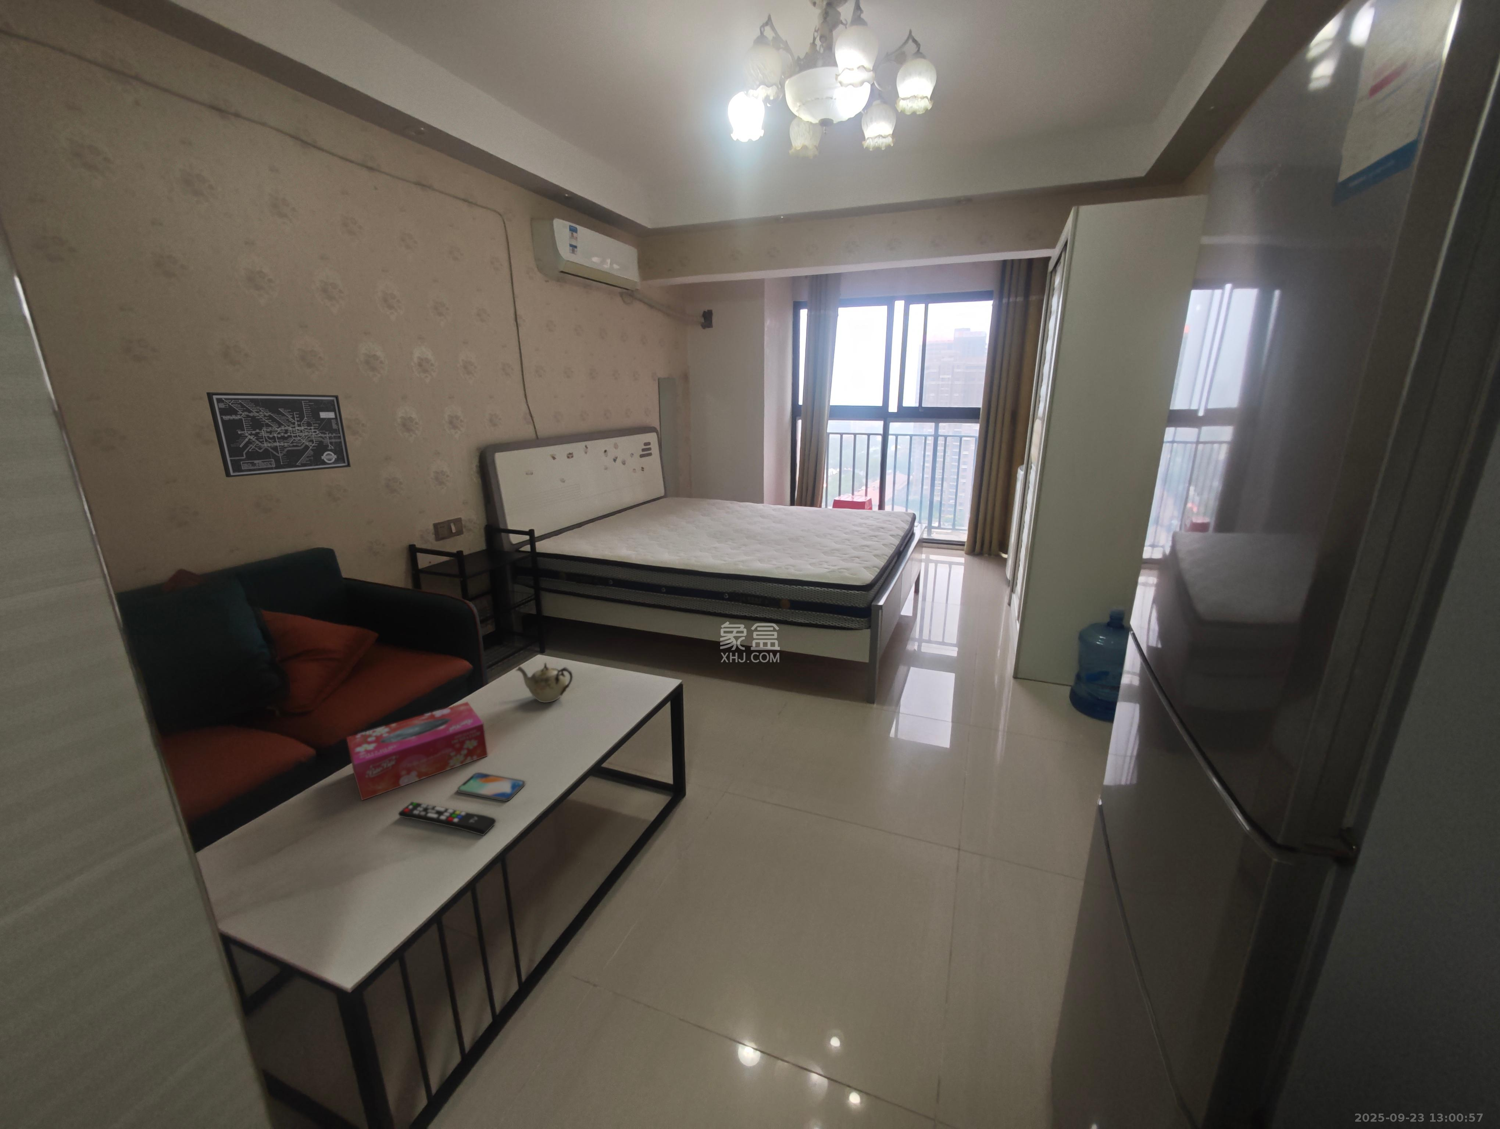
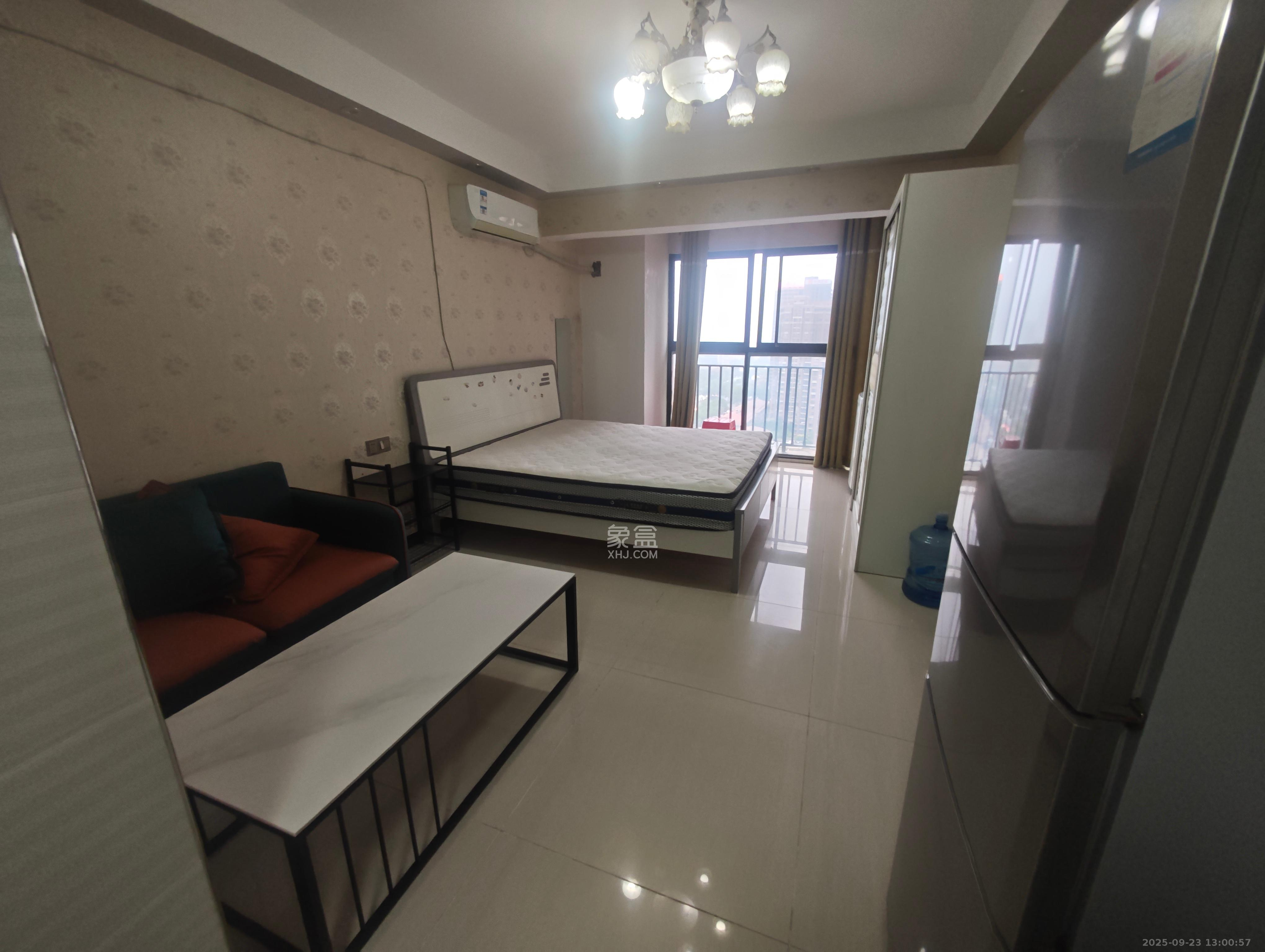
- wall art (286, 433)
- teapot (544, 680)
- smartphone (491, 786)
- tissue box (419, 747)
- remote control (447, 817)
